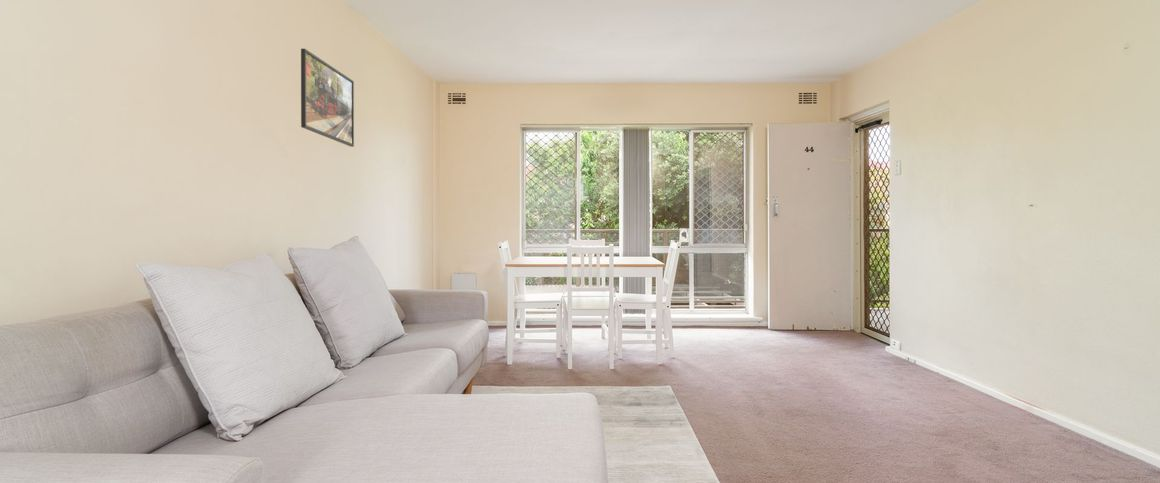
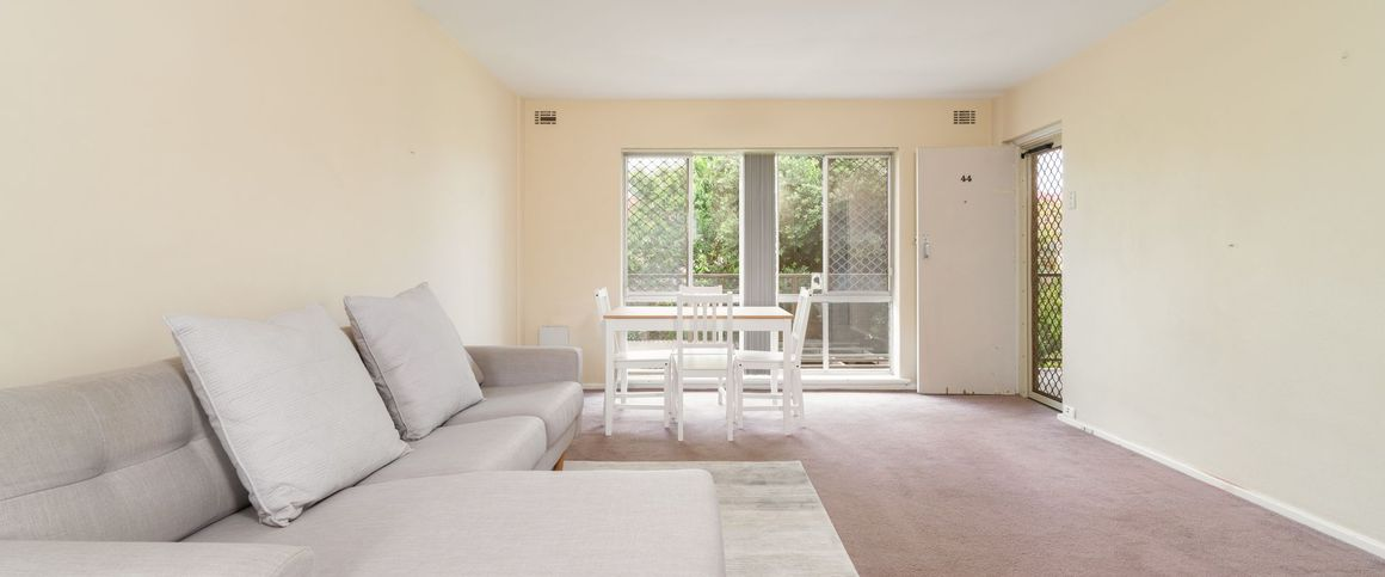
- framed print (329, 102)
